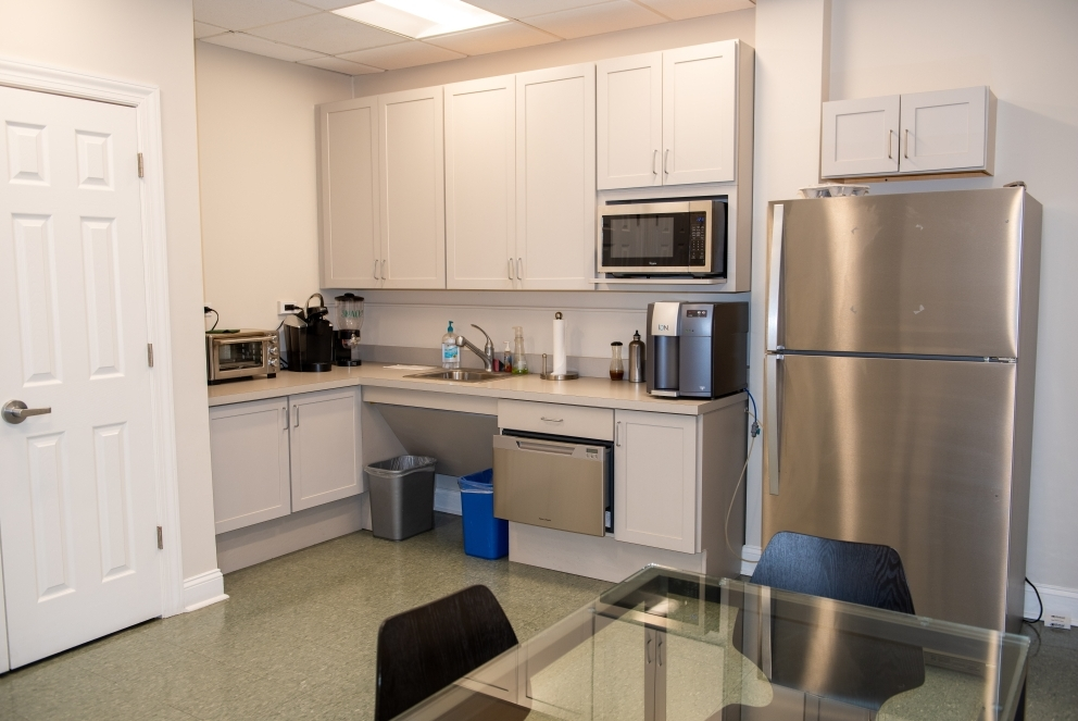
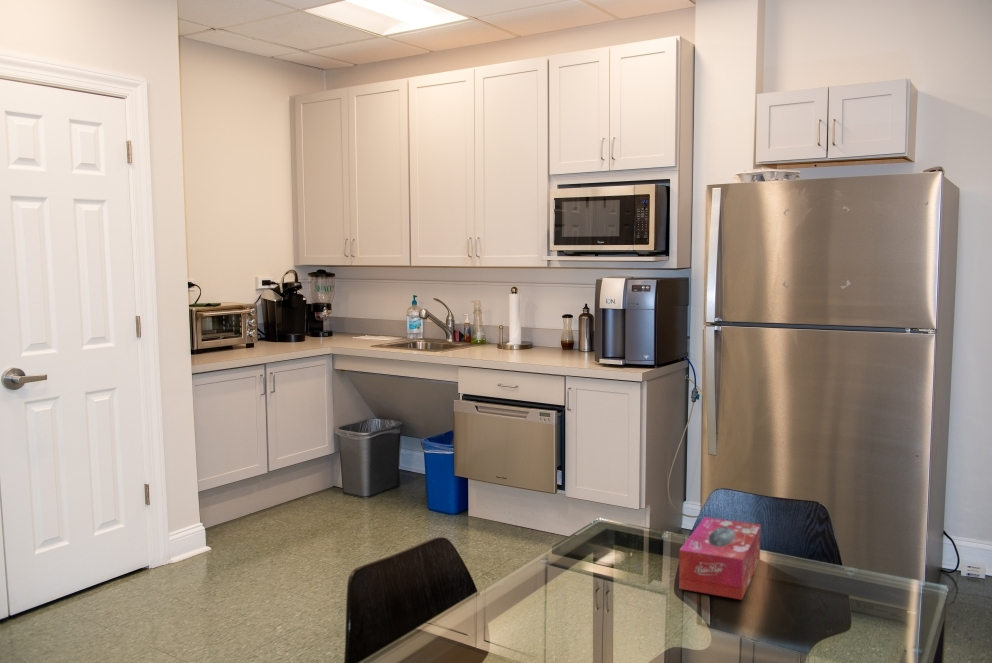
+ tissue box (721, 555)
